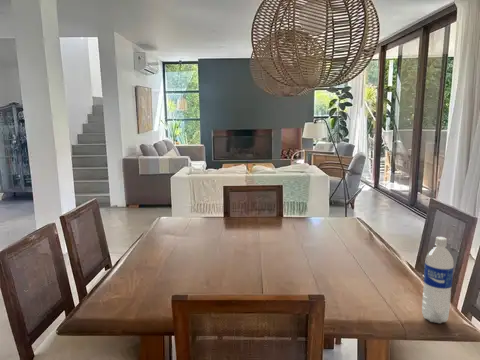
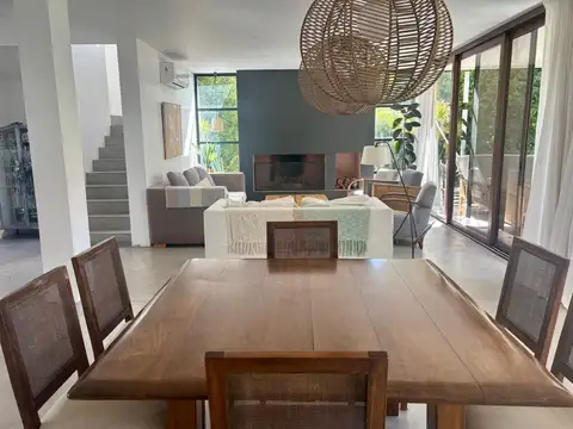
- water bottle (437, 279)
